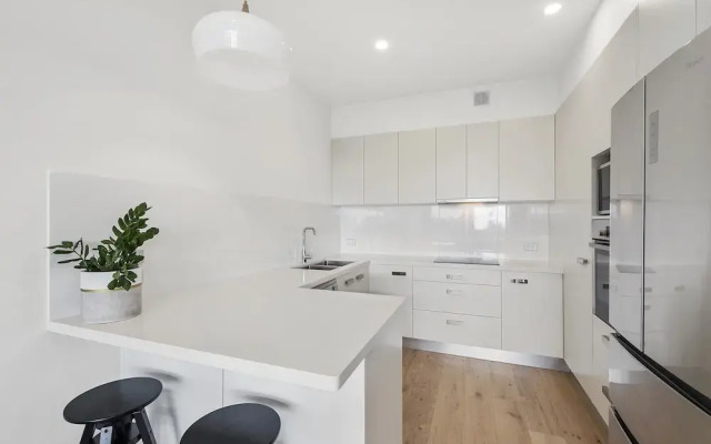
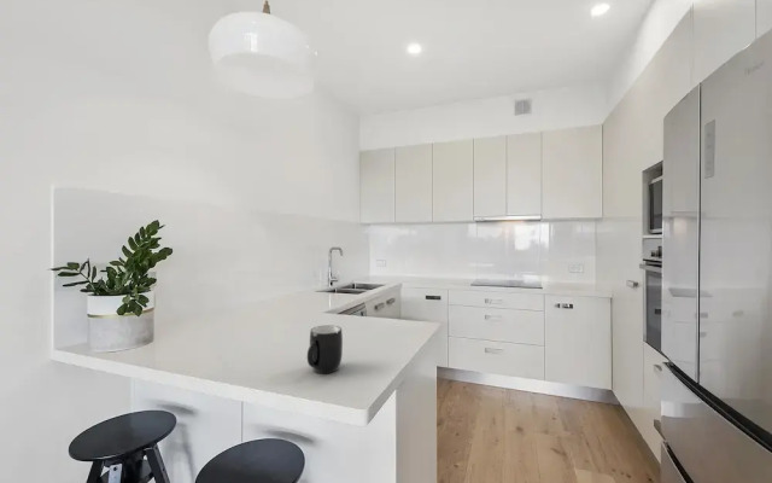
+ mug (322, 350)
